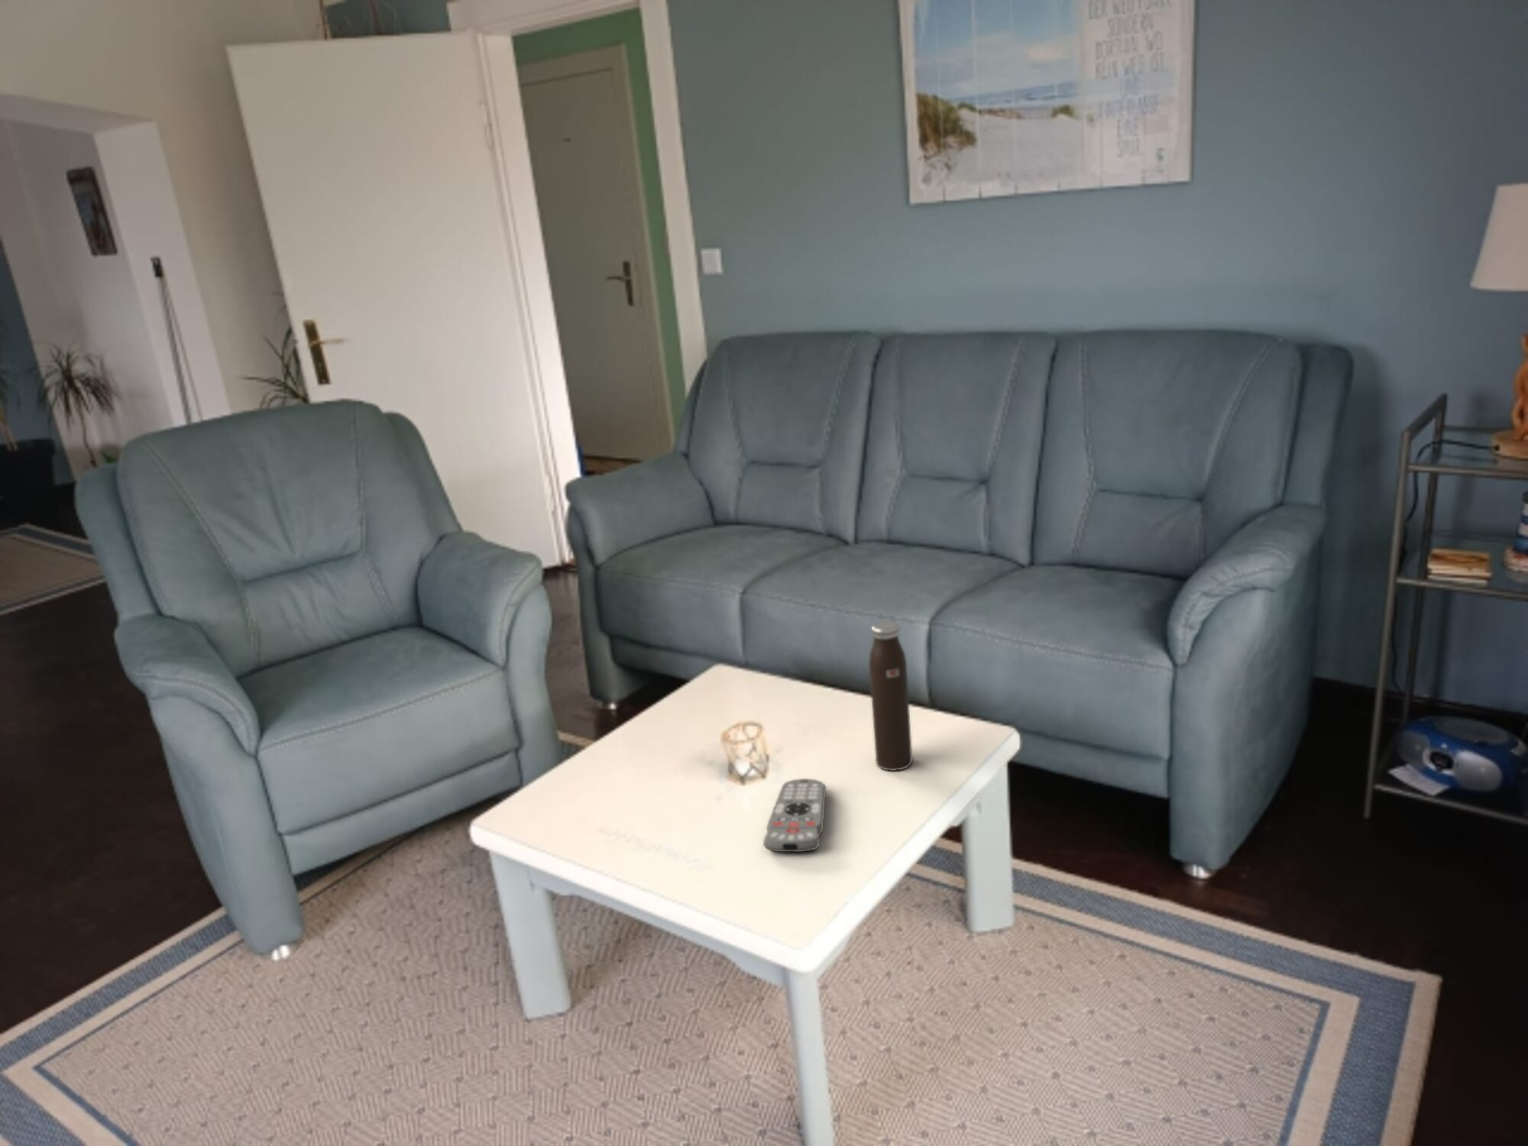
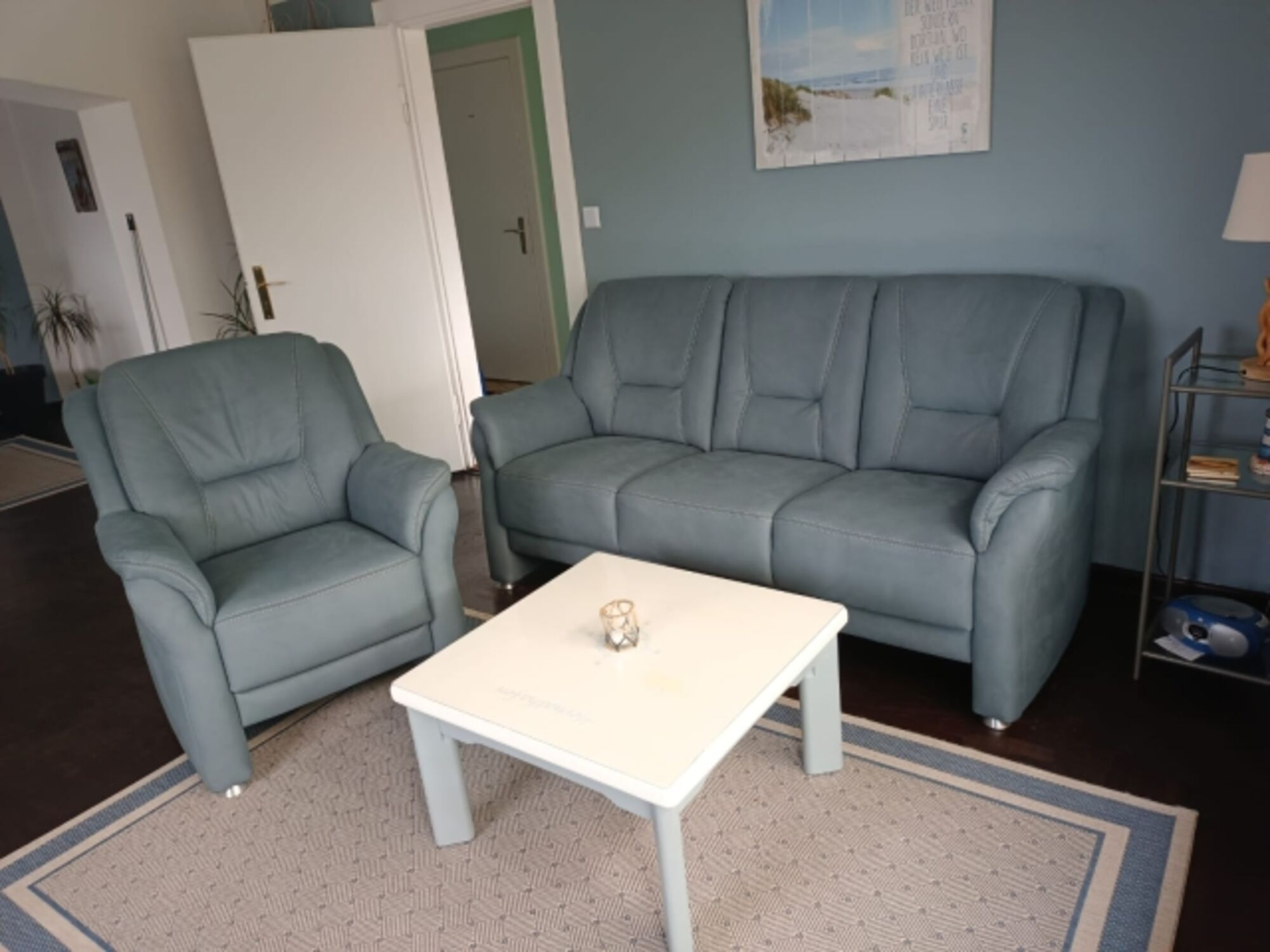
- remote control (798, 814)
- water bottle (889, 695)
